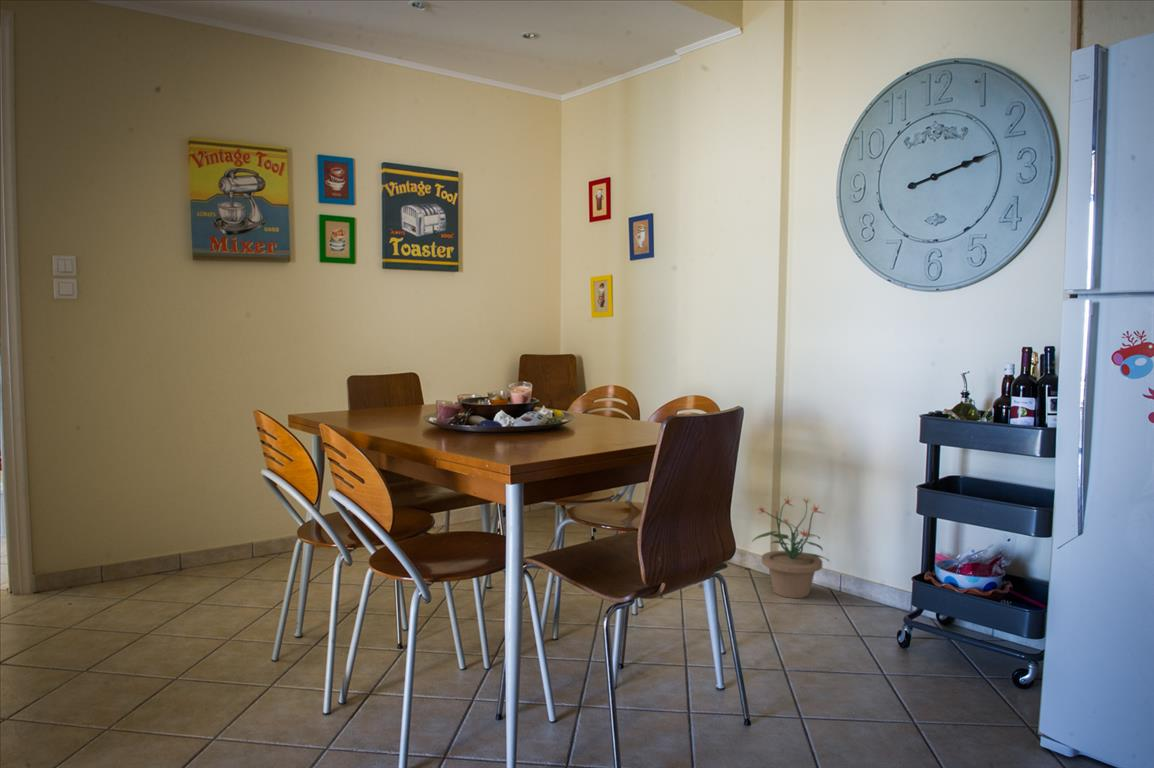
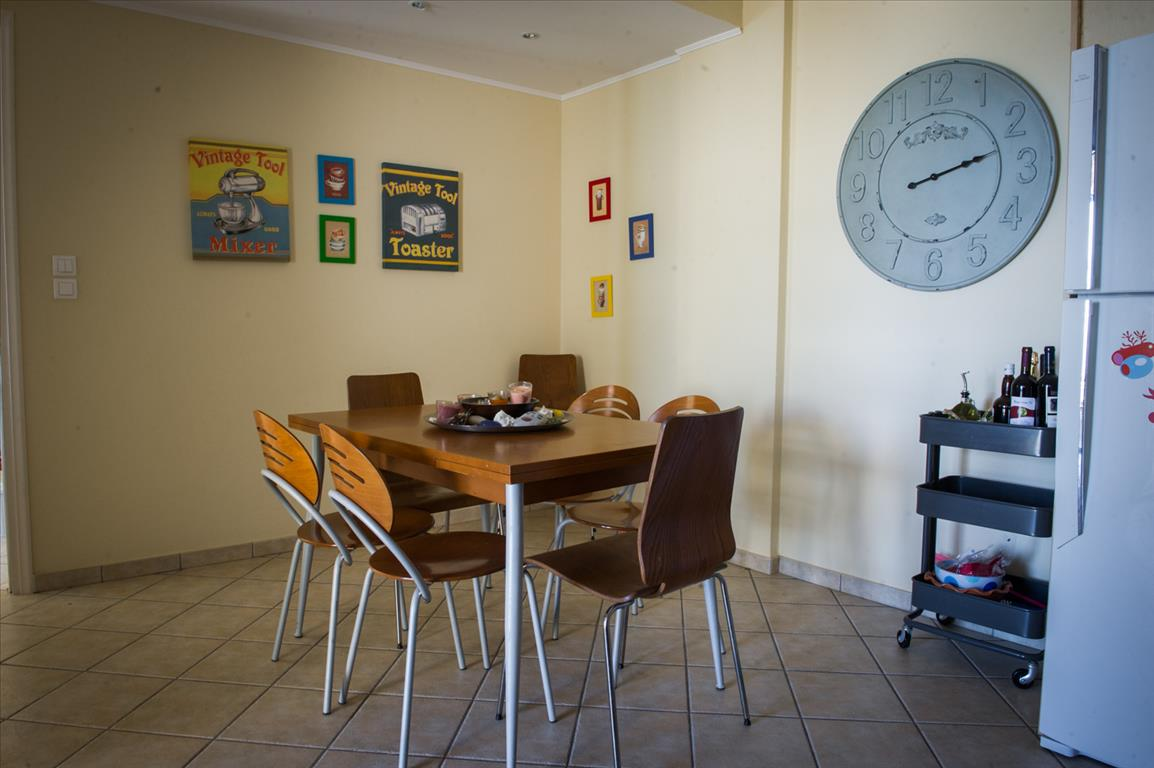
- potted plant (793, 545)
